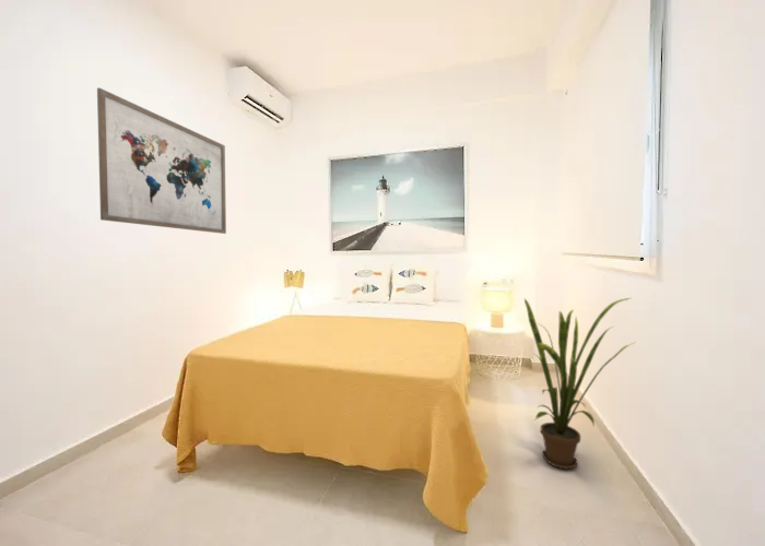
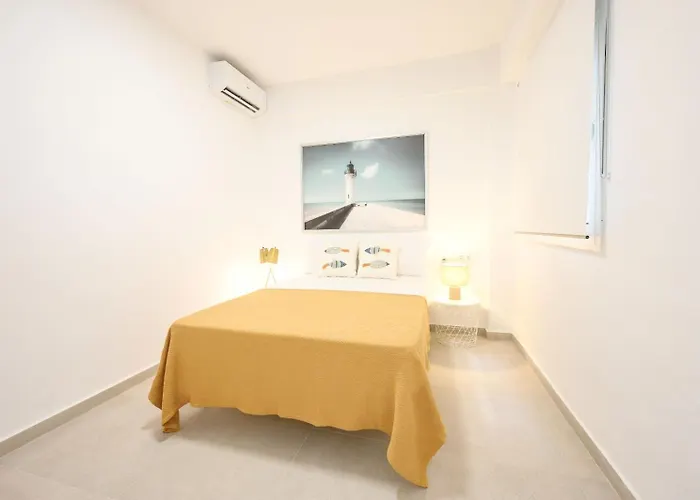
- wall art (174, 175)
- house plant (569, 378)
